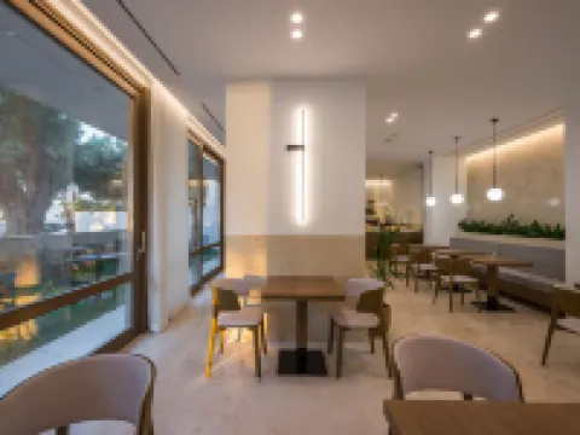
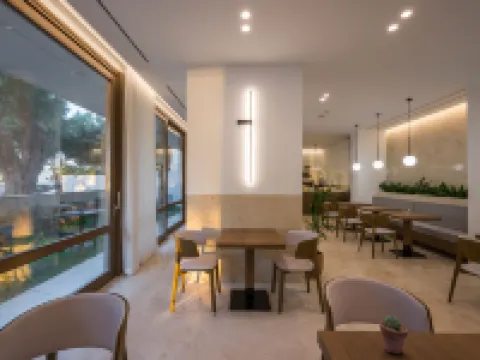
+ potted succulent (393, 332)
